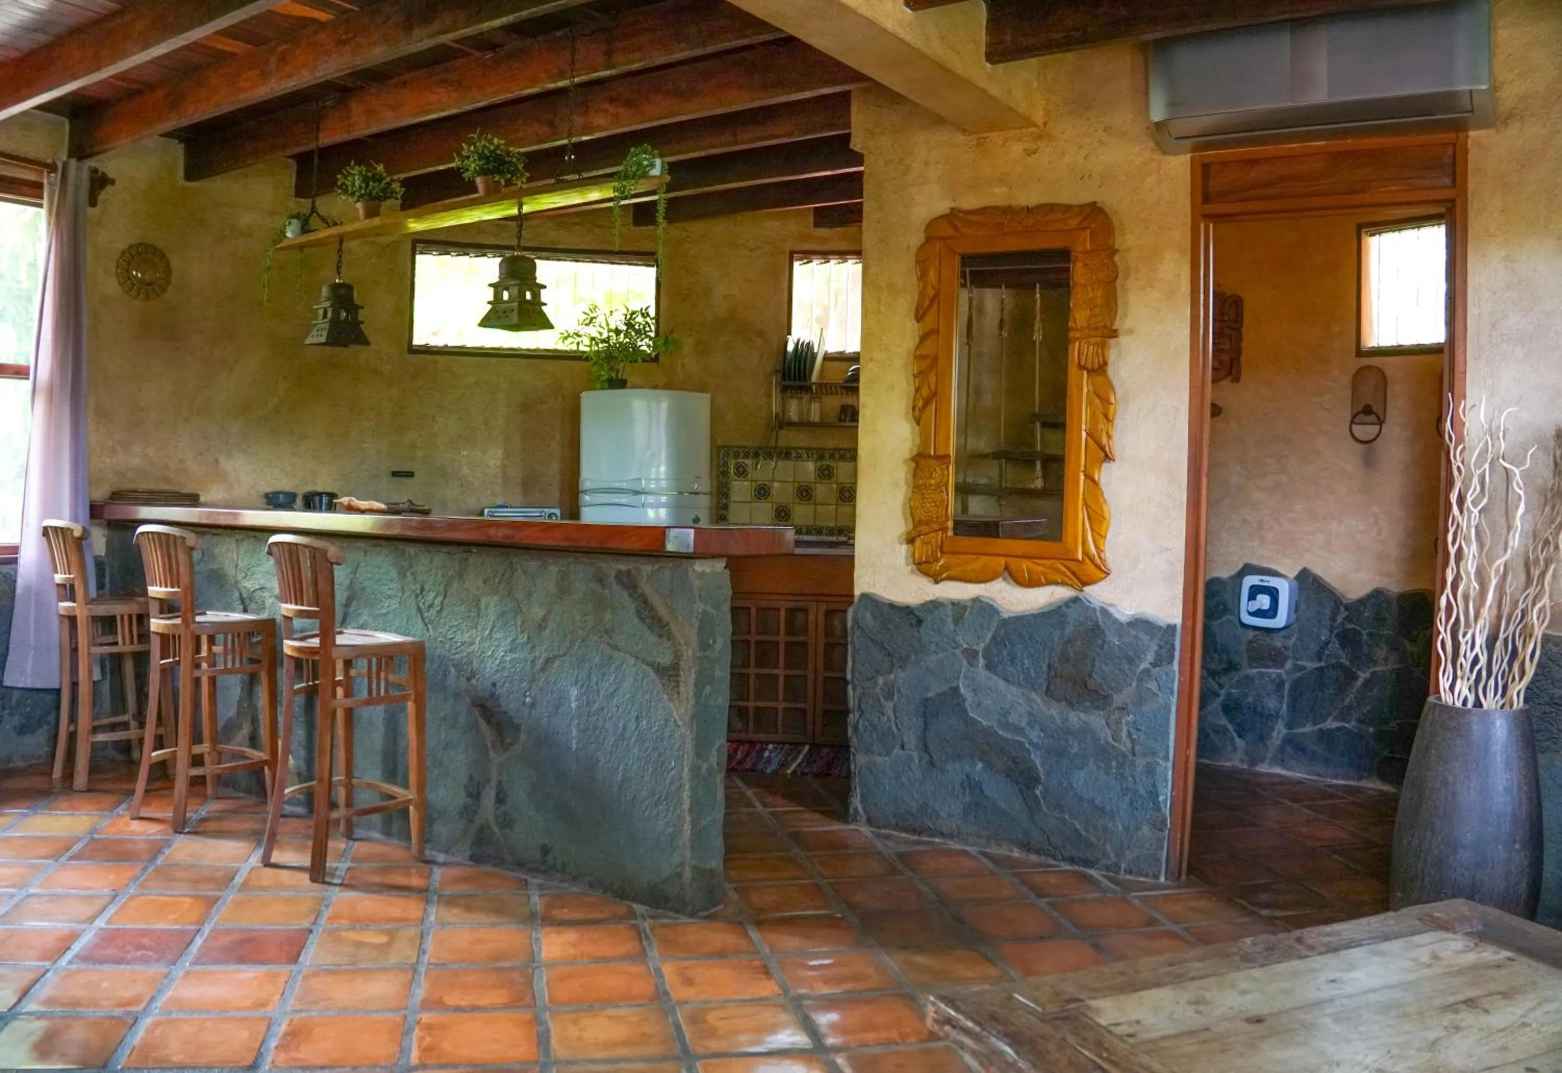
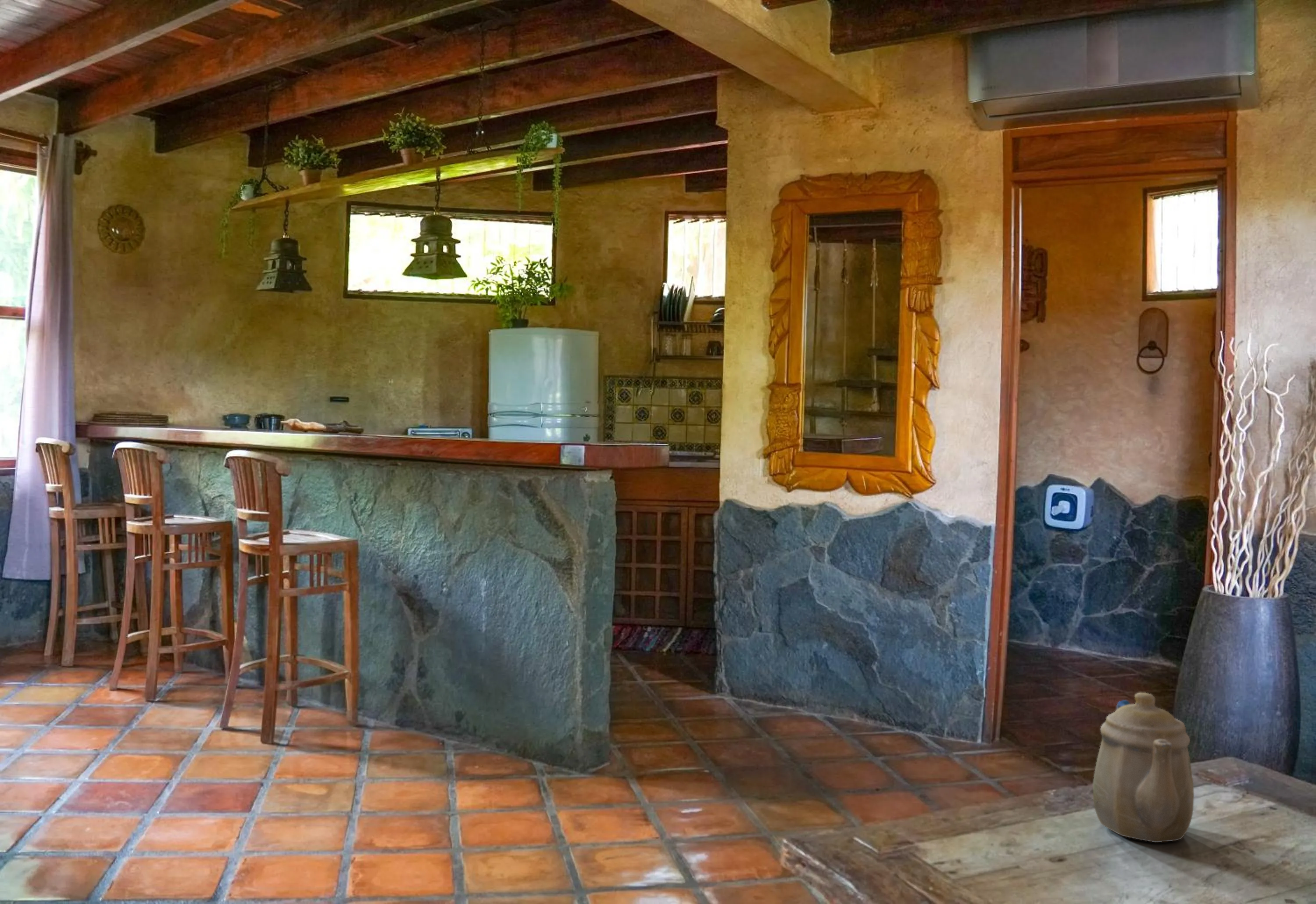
+ teapot (1143, 761)
